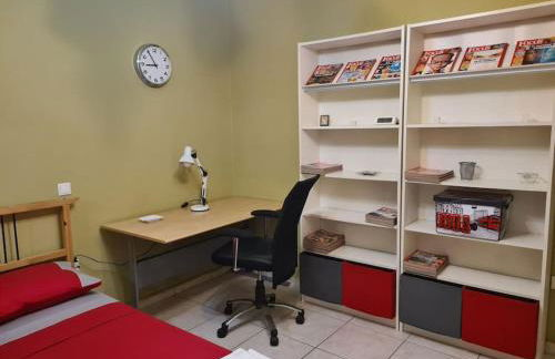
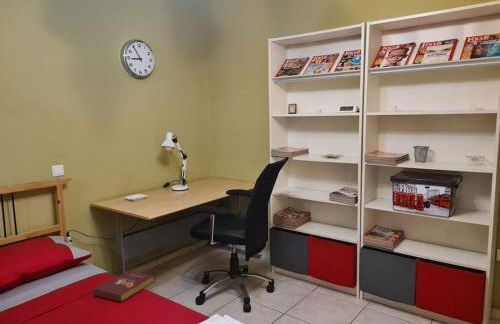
+ book (125, 285)
